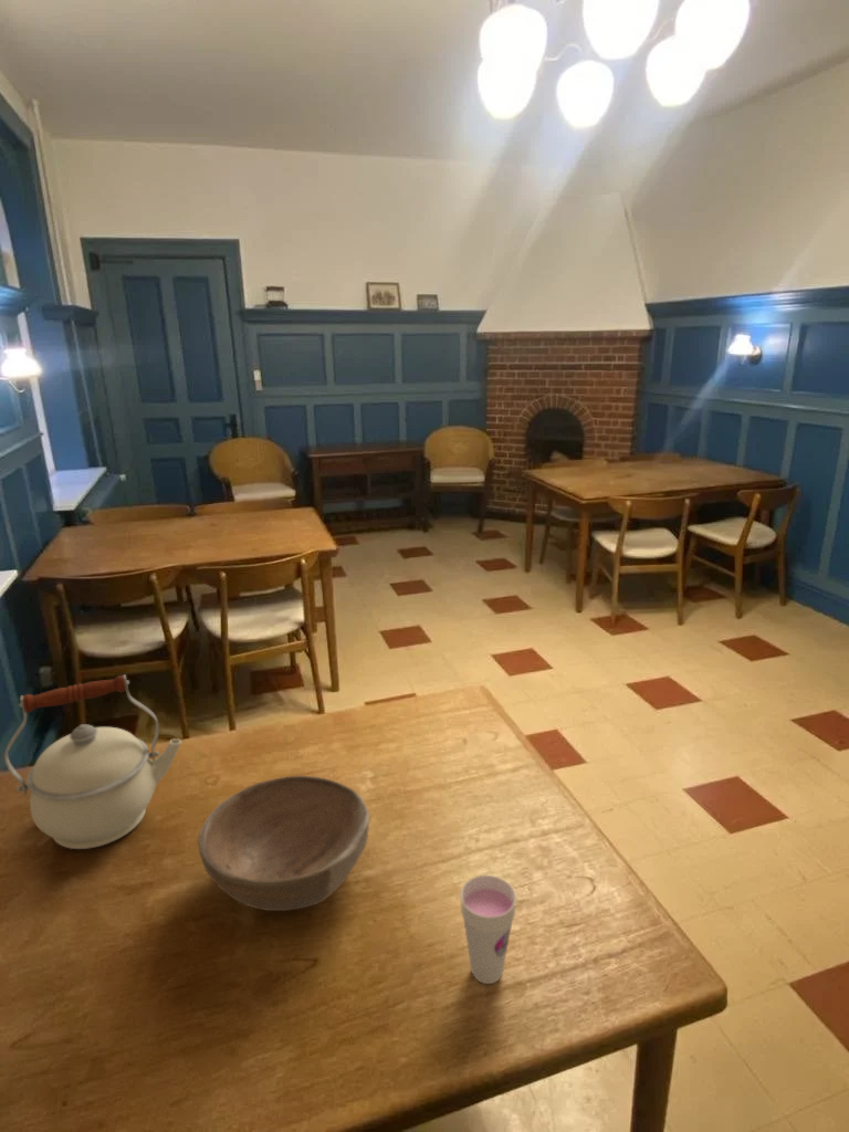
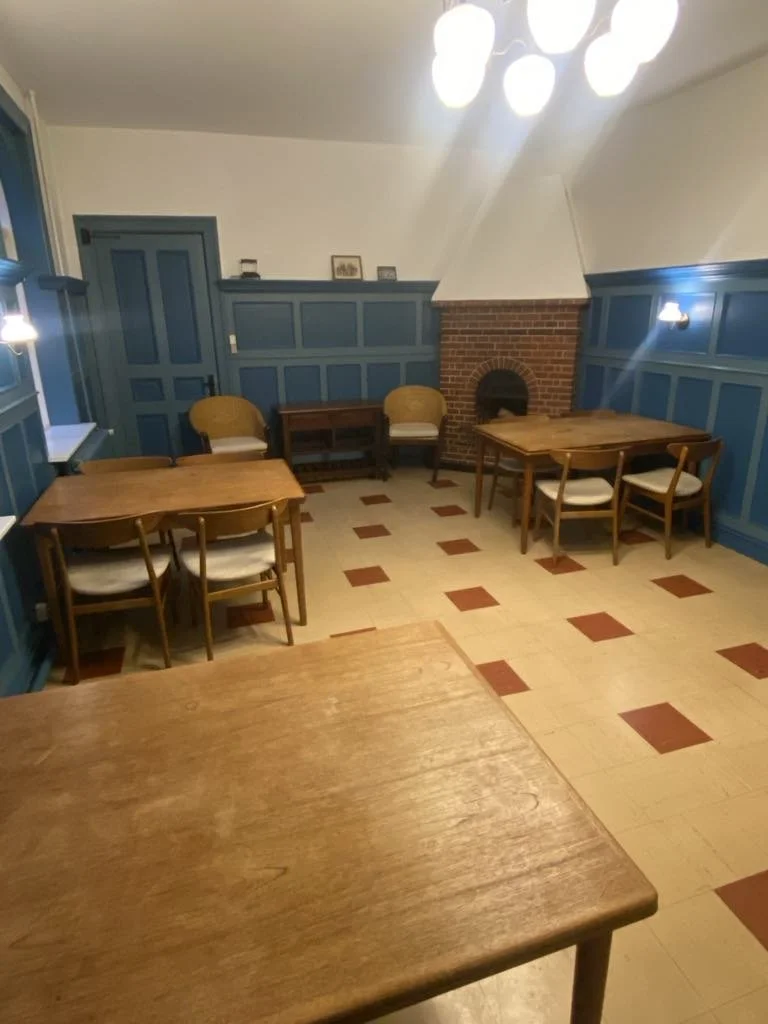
- cup (488, 933)
- bowl (286, 849)
- kettle (98, 752)
